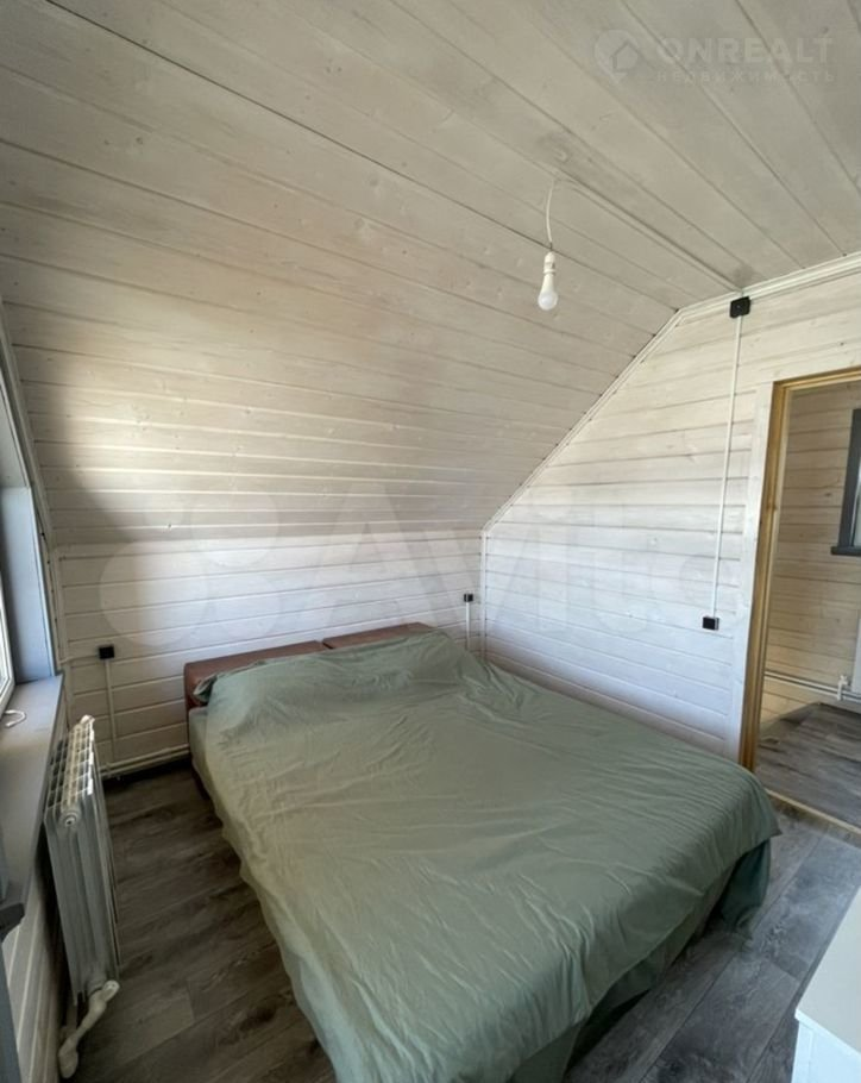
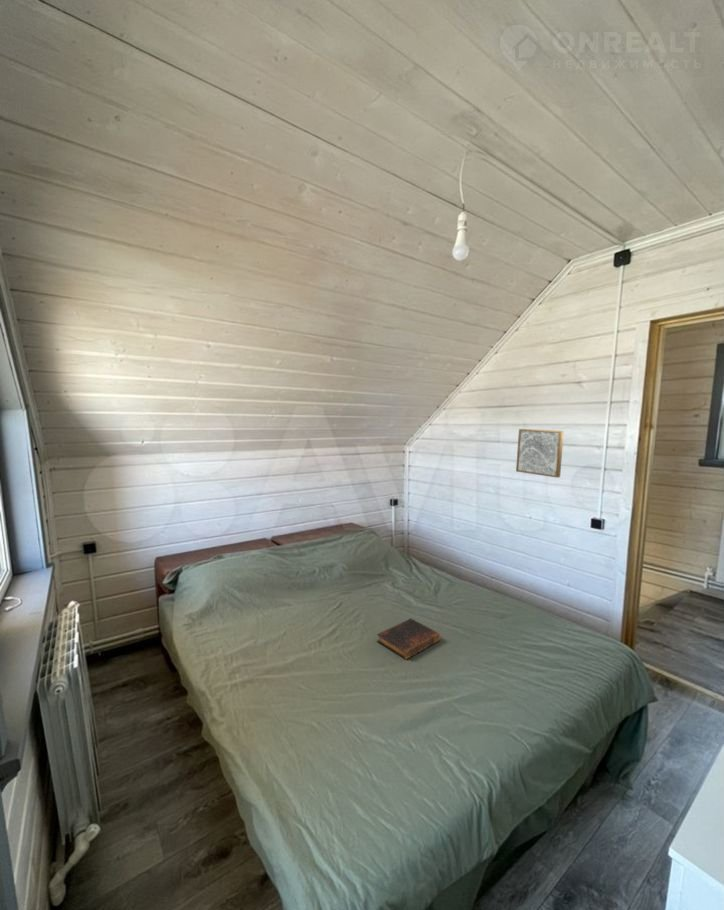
+ wall art (538, 452)
+ book (408, 637)
